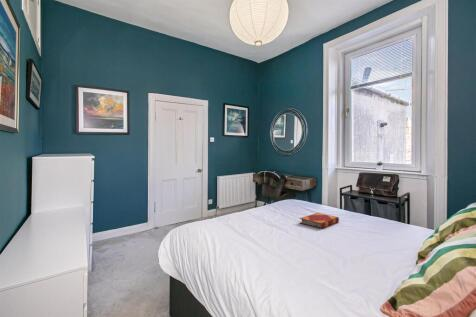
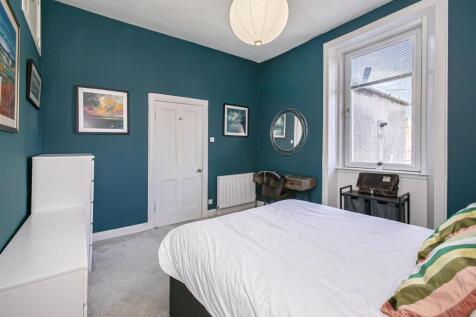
- hardback book (319, 220)
